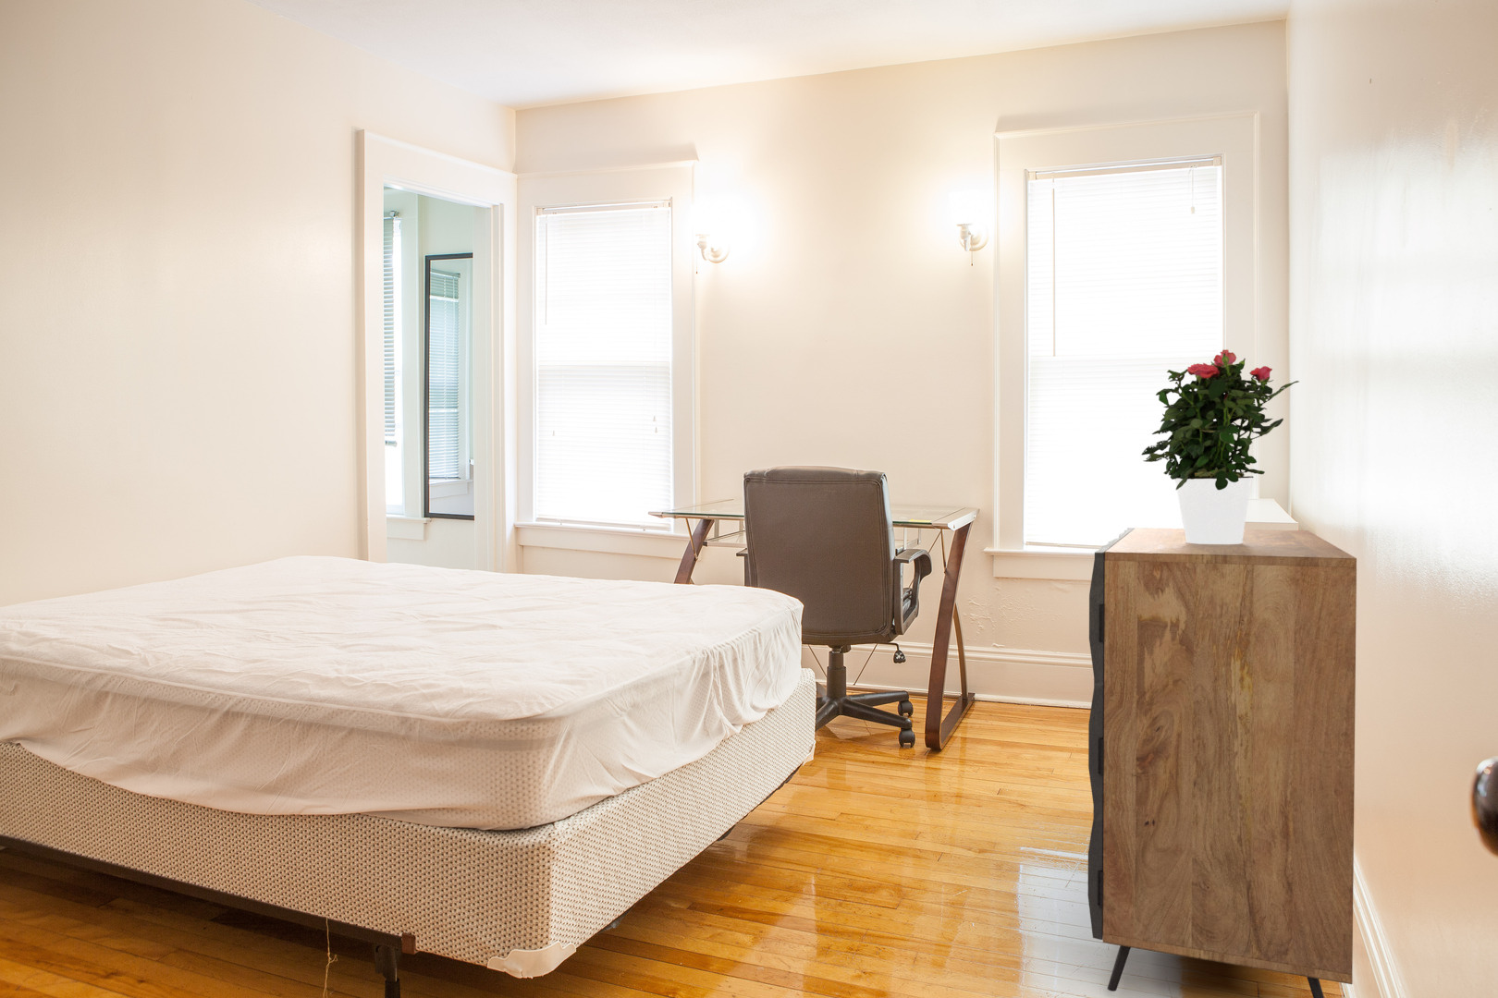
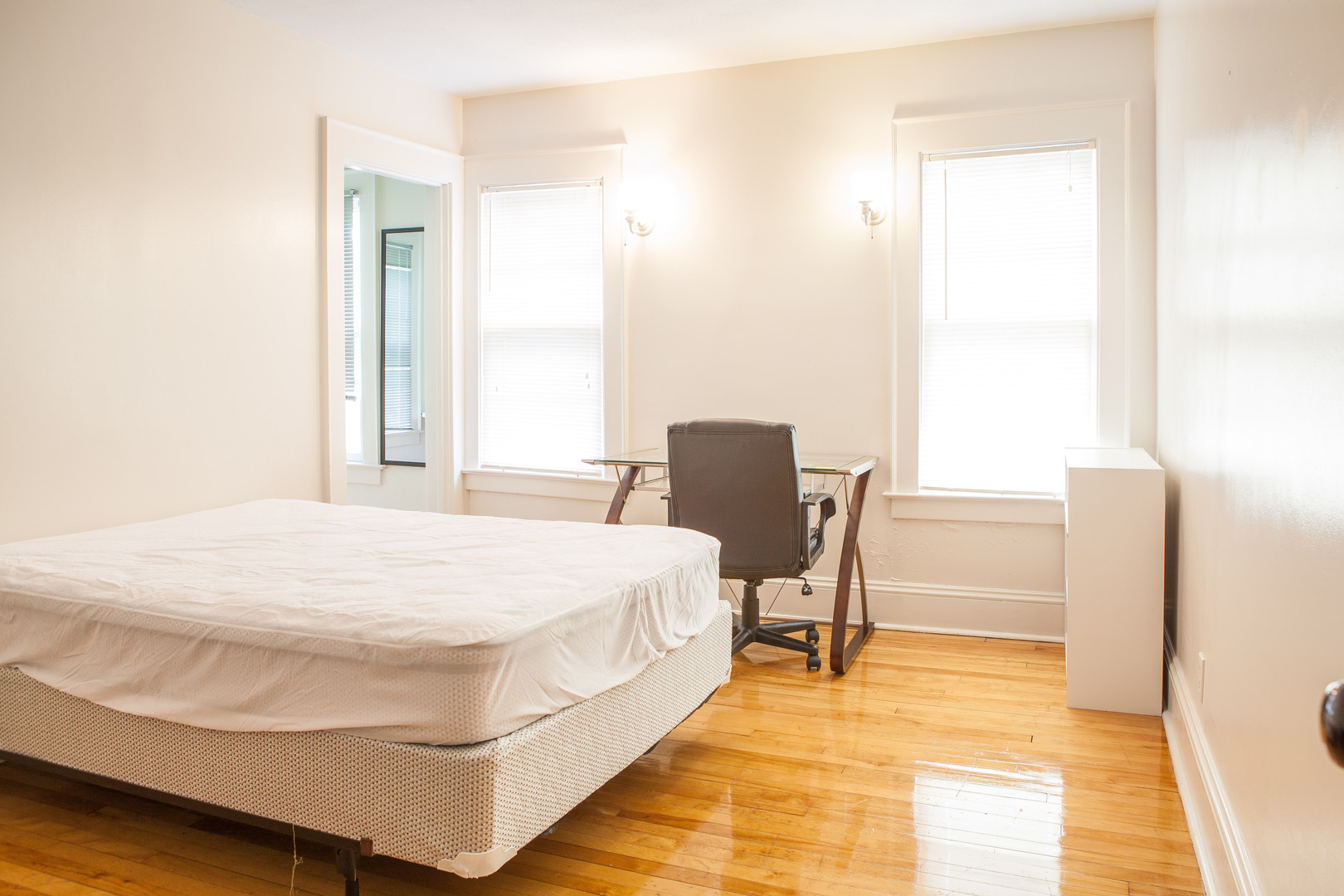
- potted flower (1215, 448)
- dresser (1213, 726)
